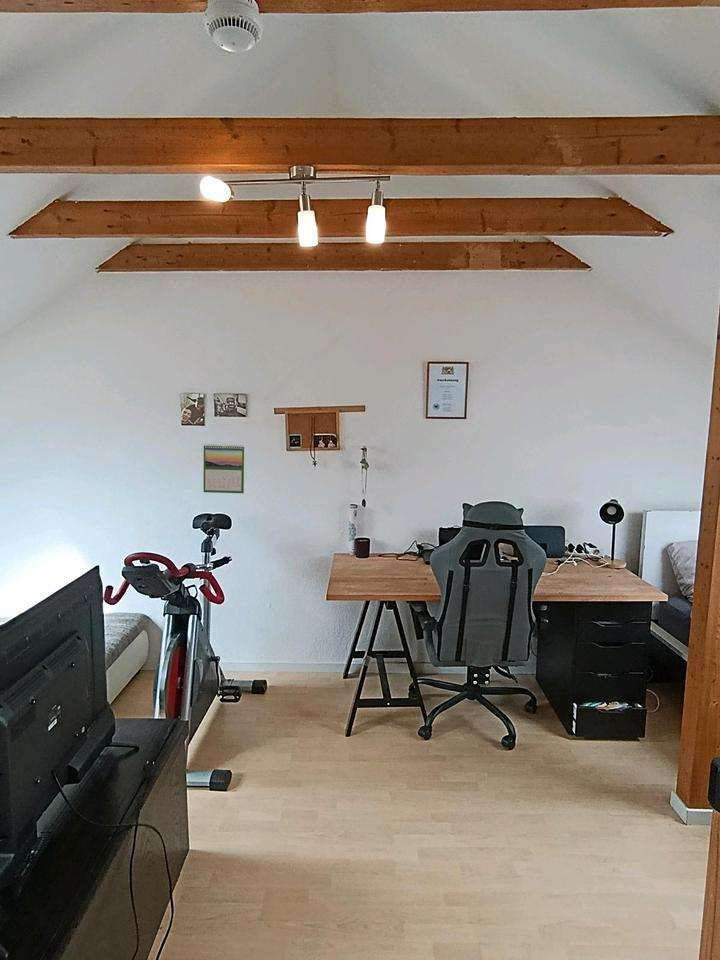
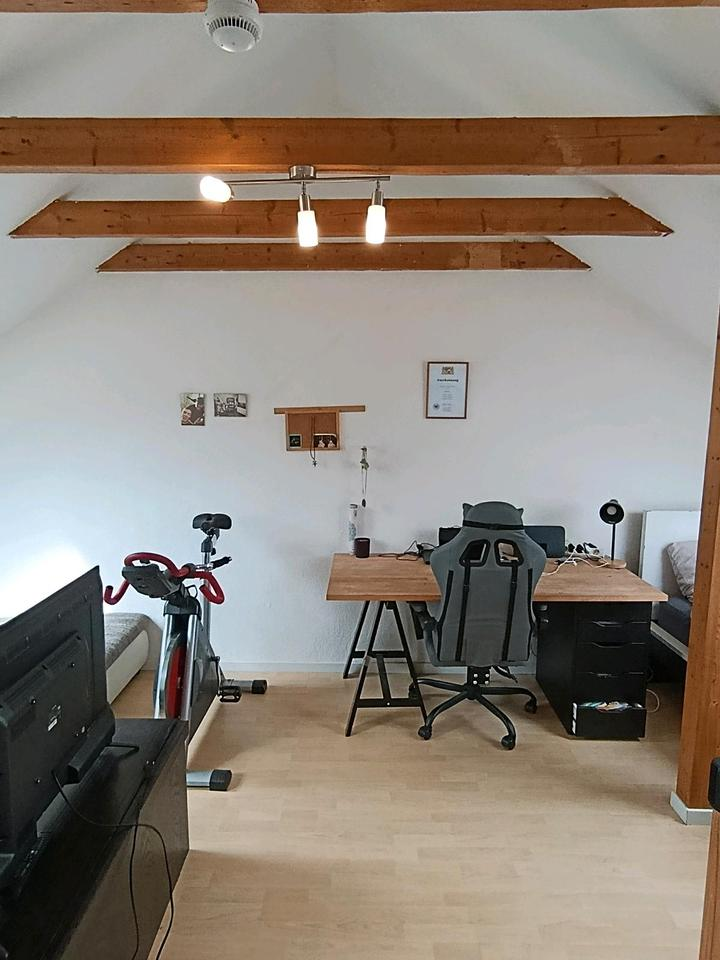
- calendar (223, 468)
